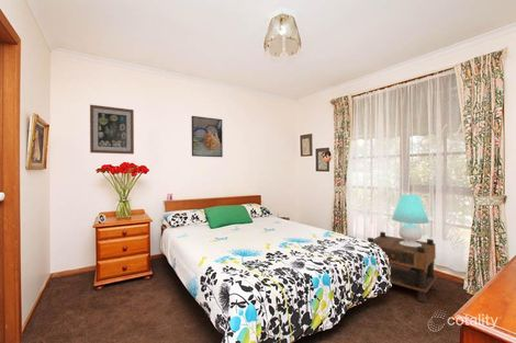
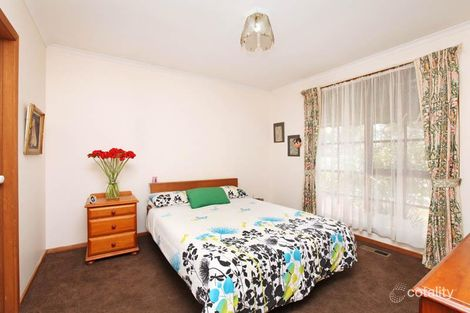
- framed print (207, 137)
- table lamp (410, 219)
- wall art (112, 130)
- nightstand (400, 262)
